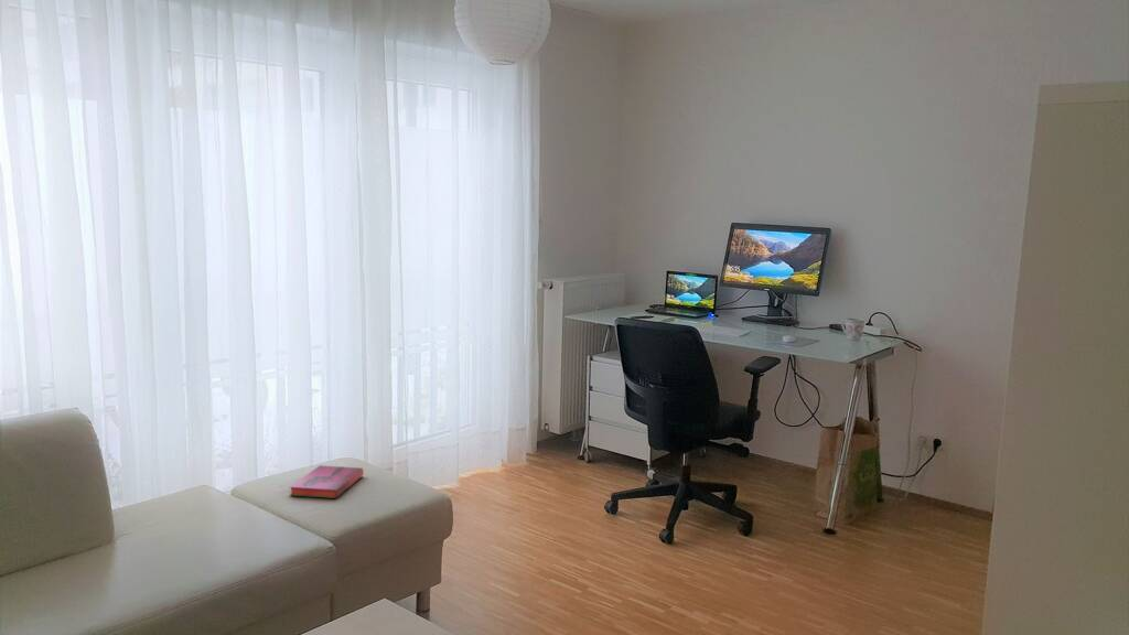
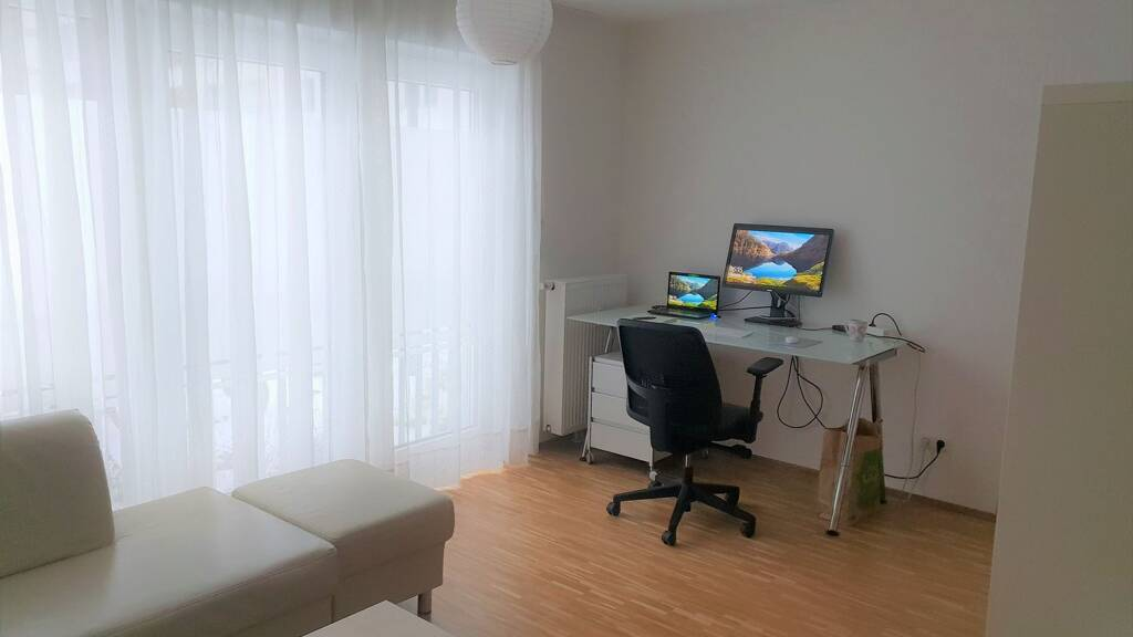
- hardback book (327, 481)
